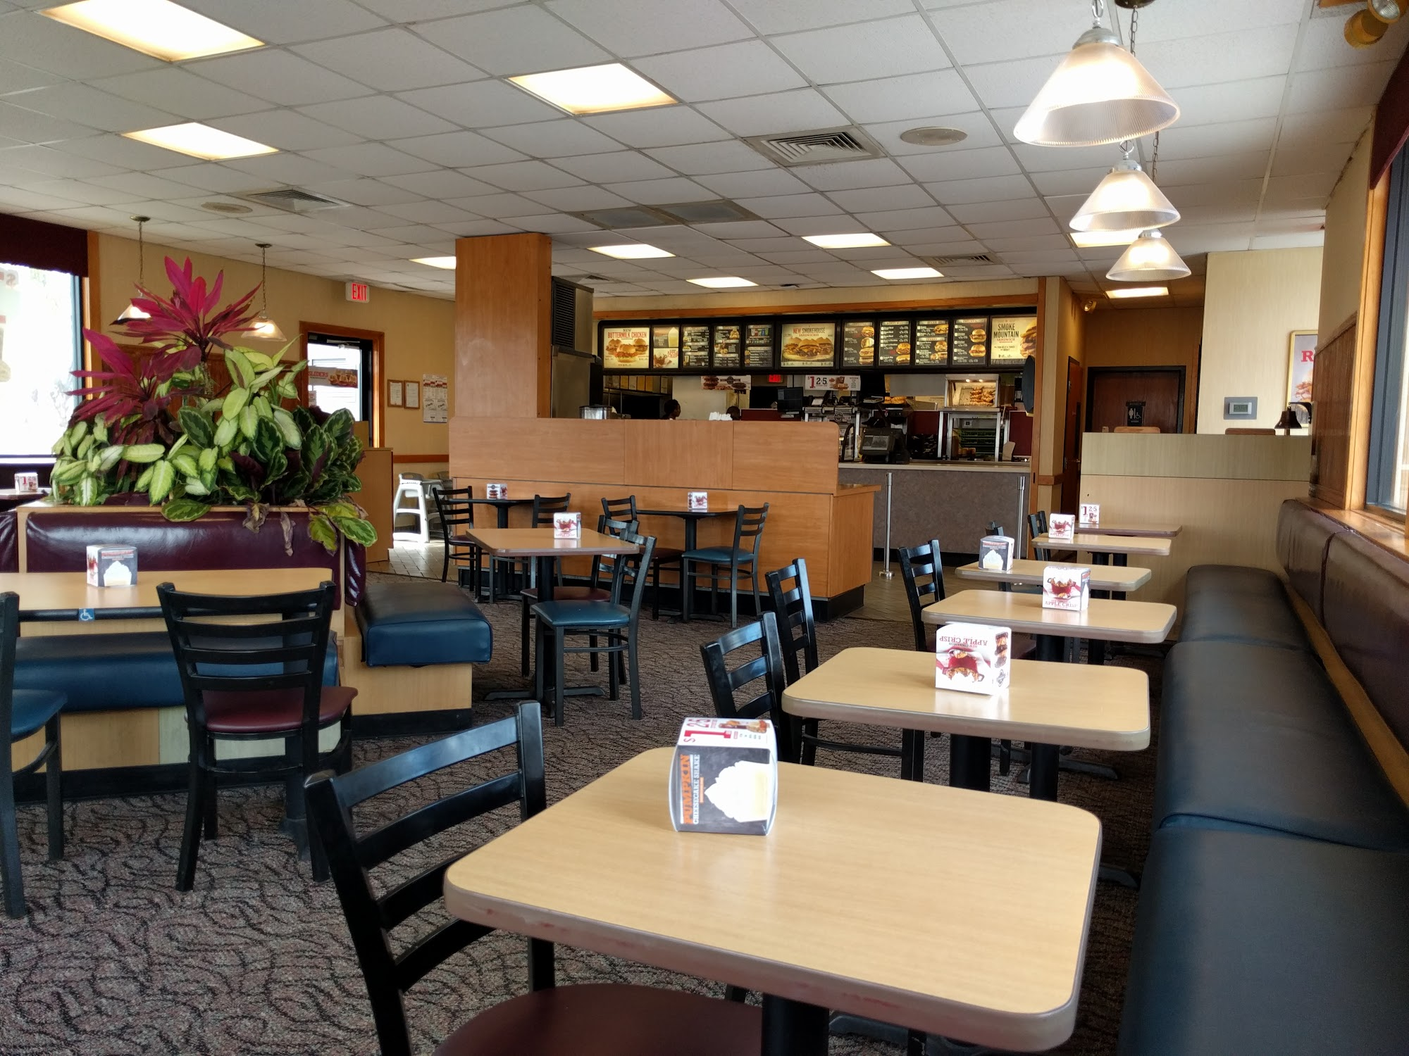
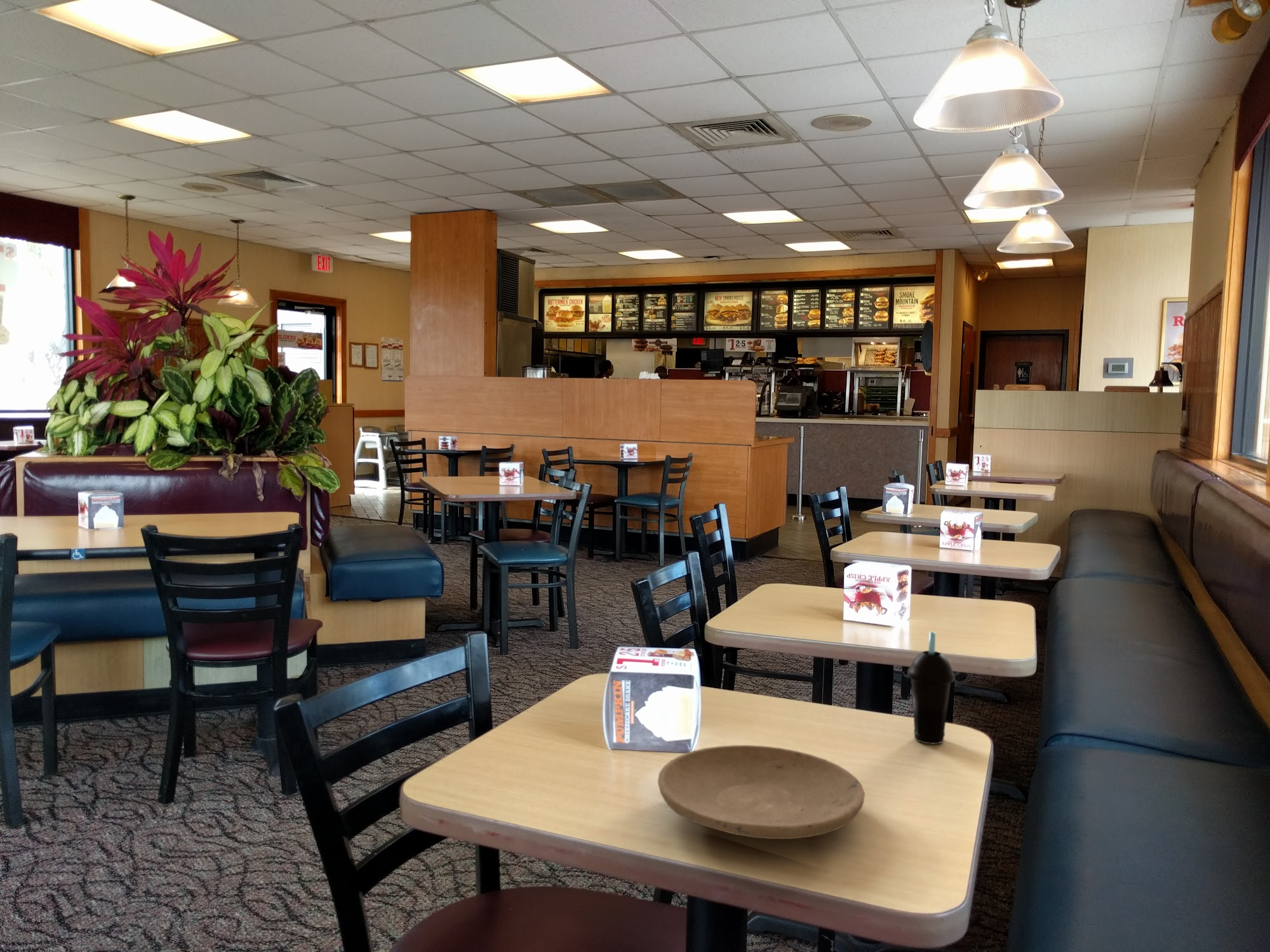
+ plate (759, 797)
+ cup (930, 685)
